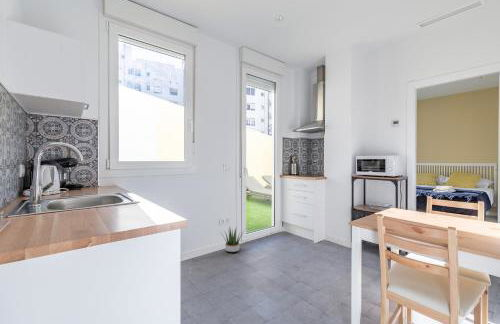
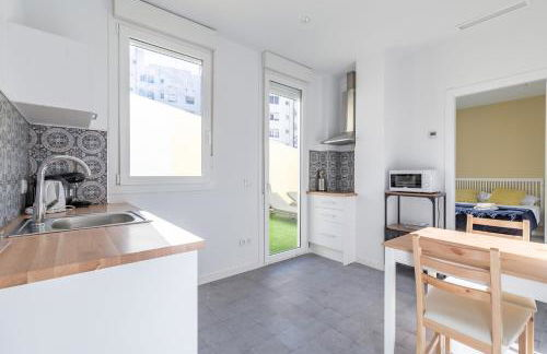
- potted plant (232, 238)
